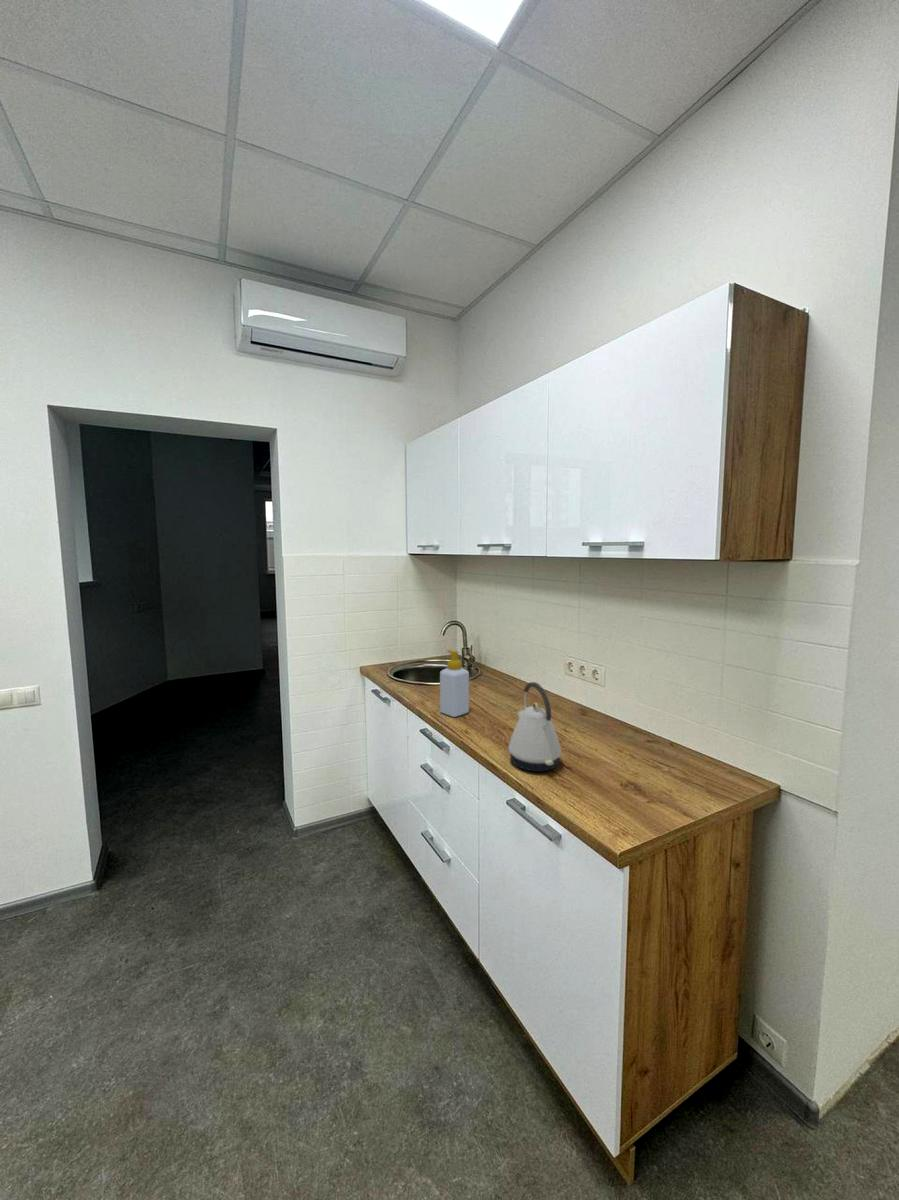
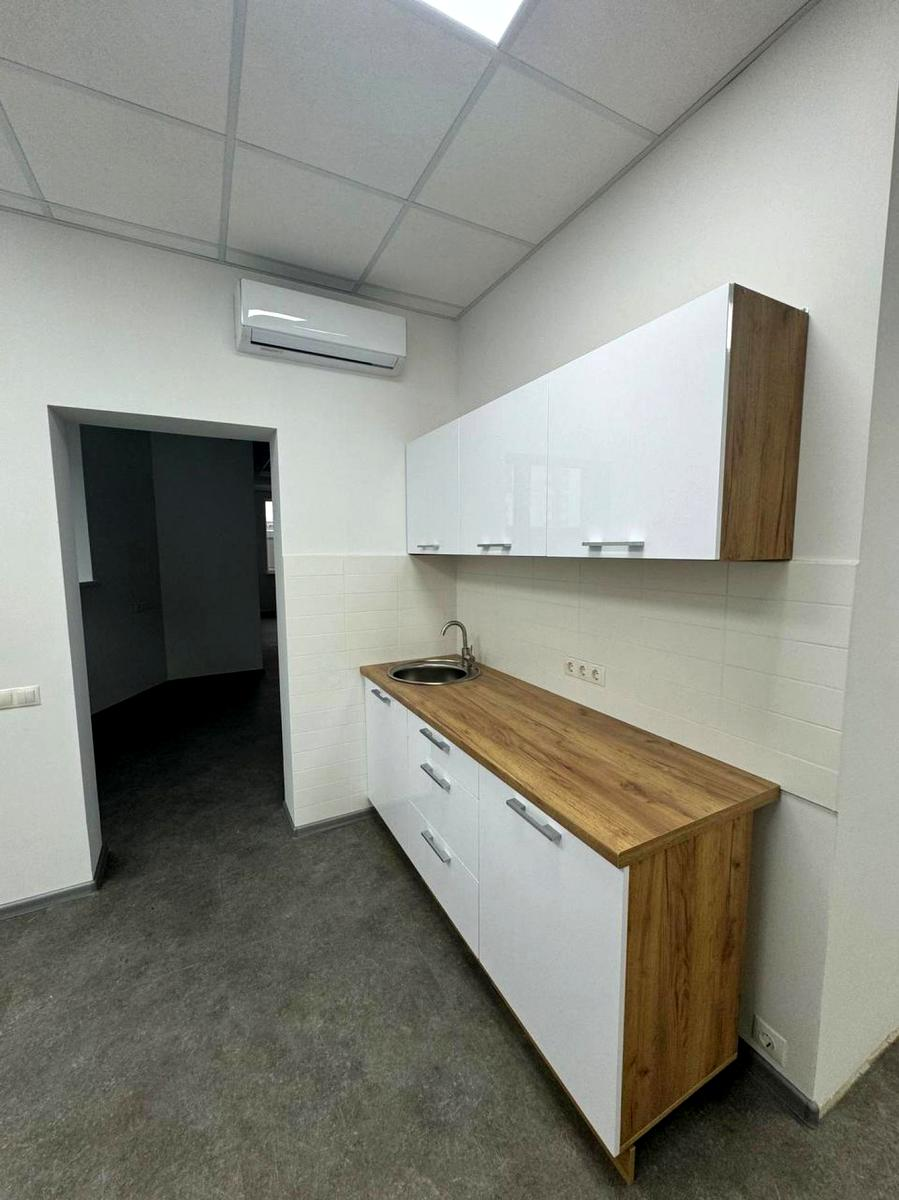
- soap bottle (454, 682)
- kettle (534, 722)
